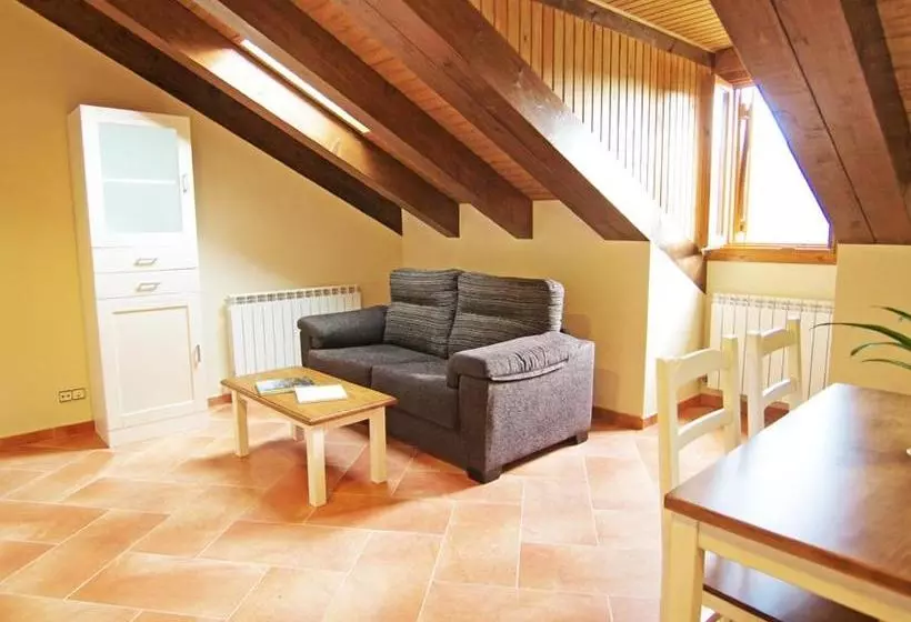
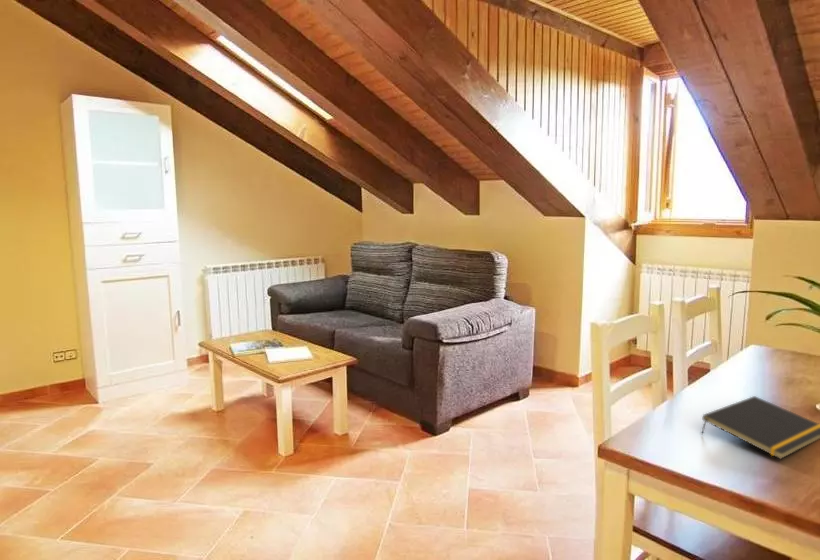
+ notepad (766, 424)
